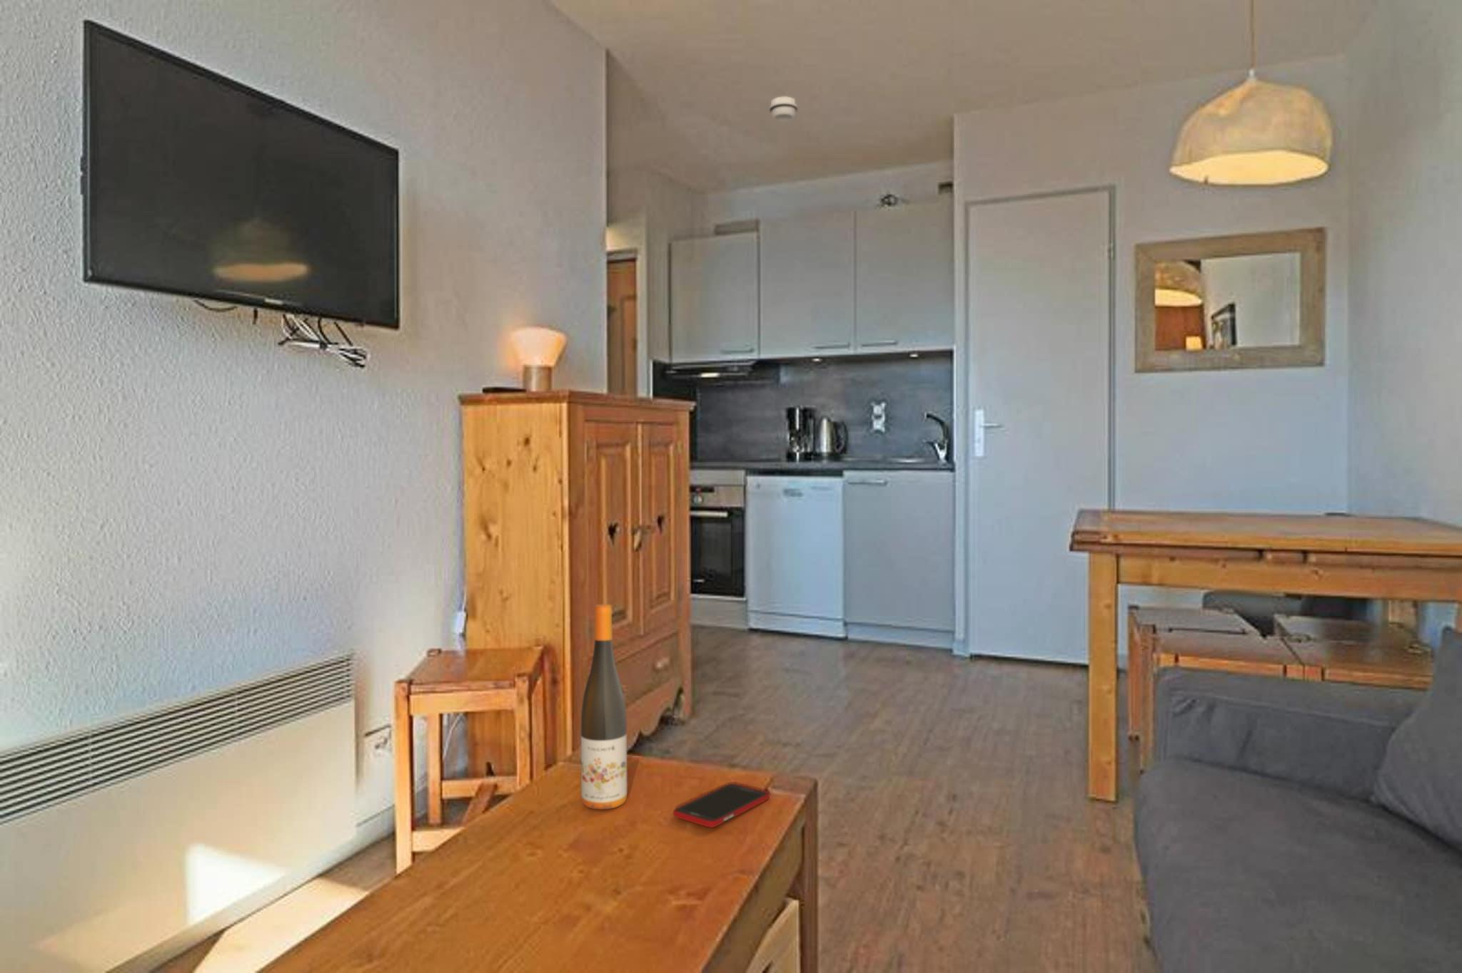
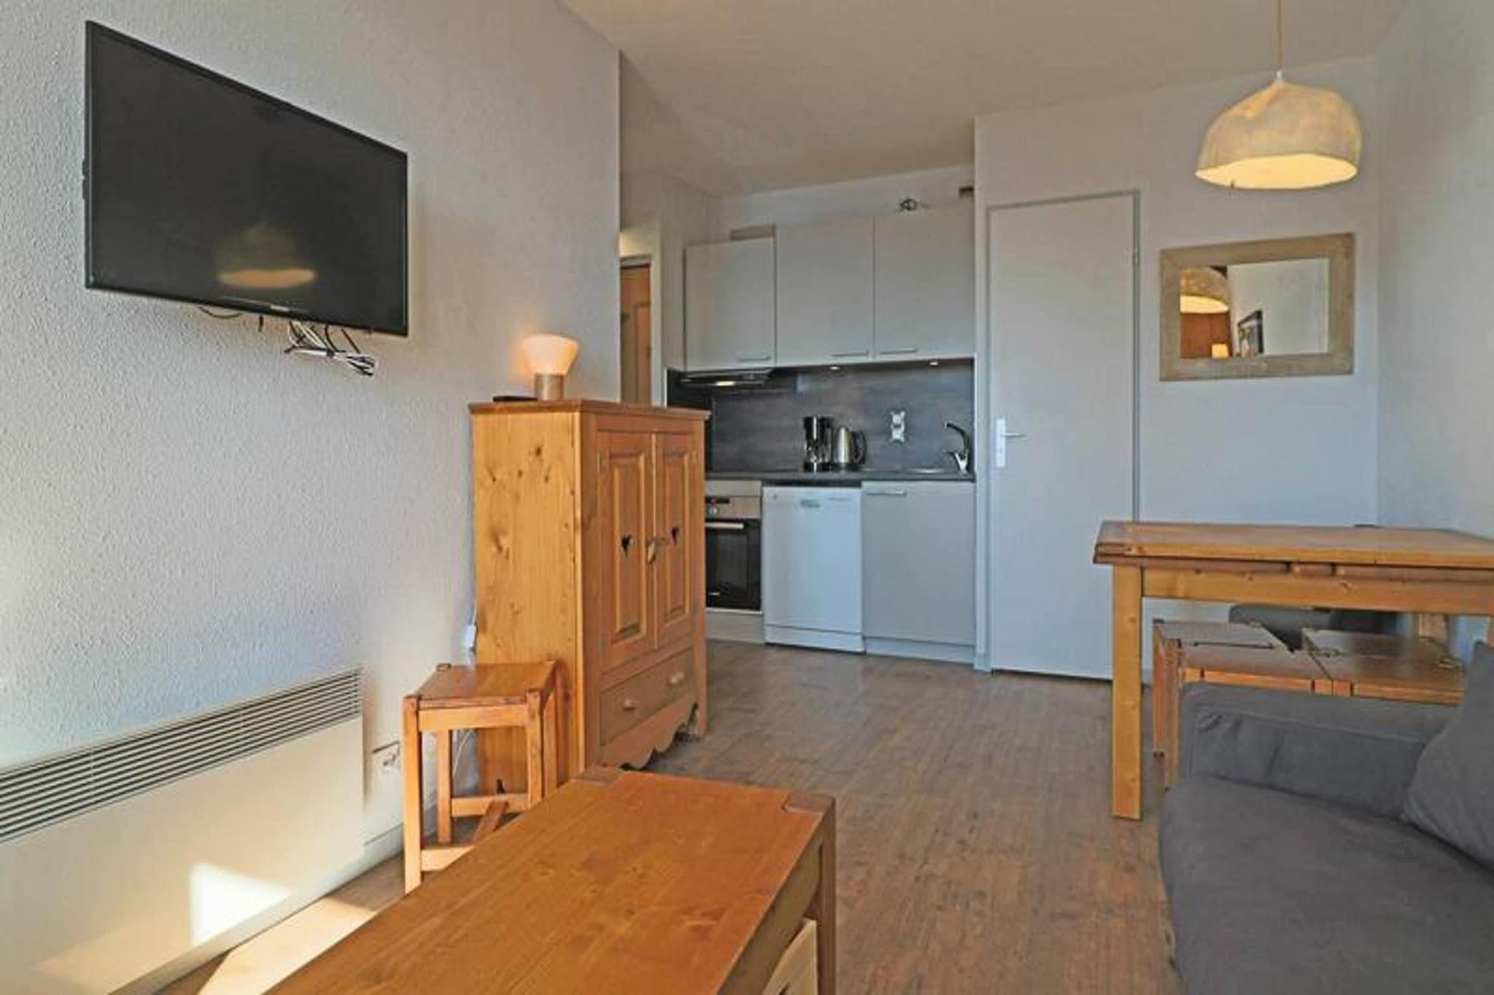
- cell phone (723, 804)
- smoke detector (783, 109)
- wine bottle (603, 703)
